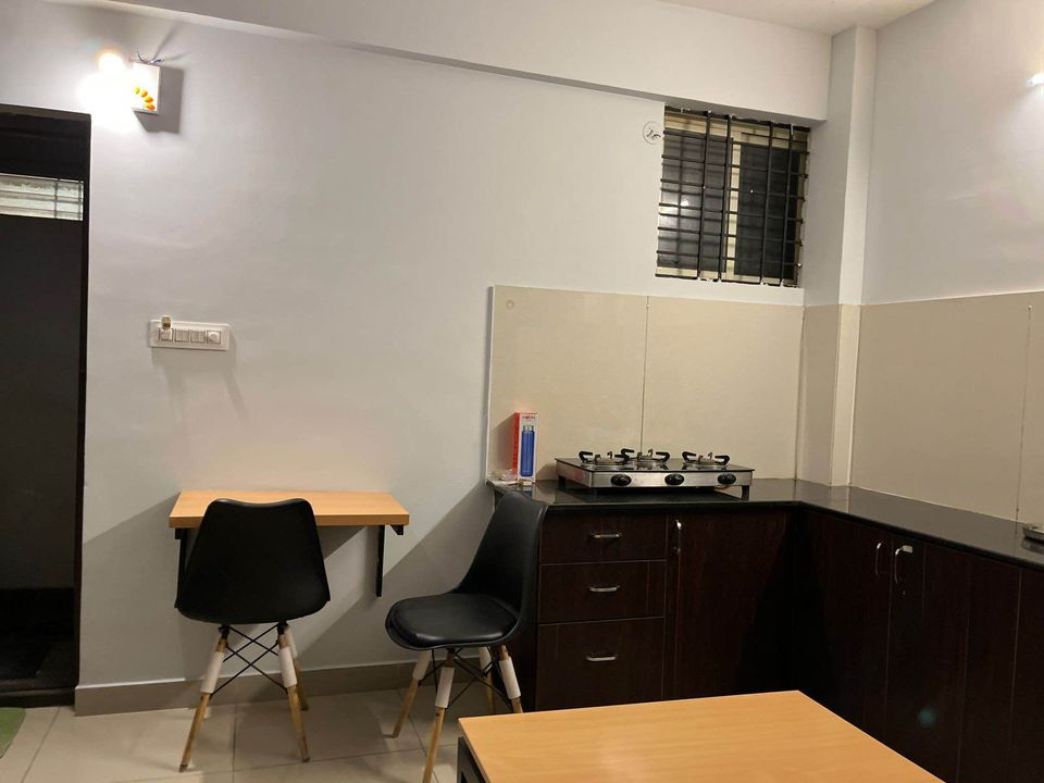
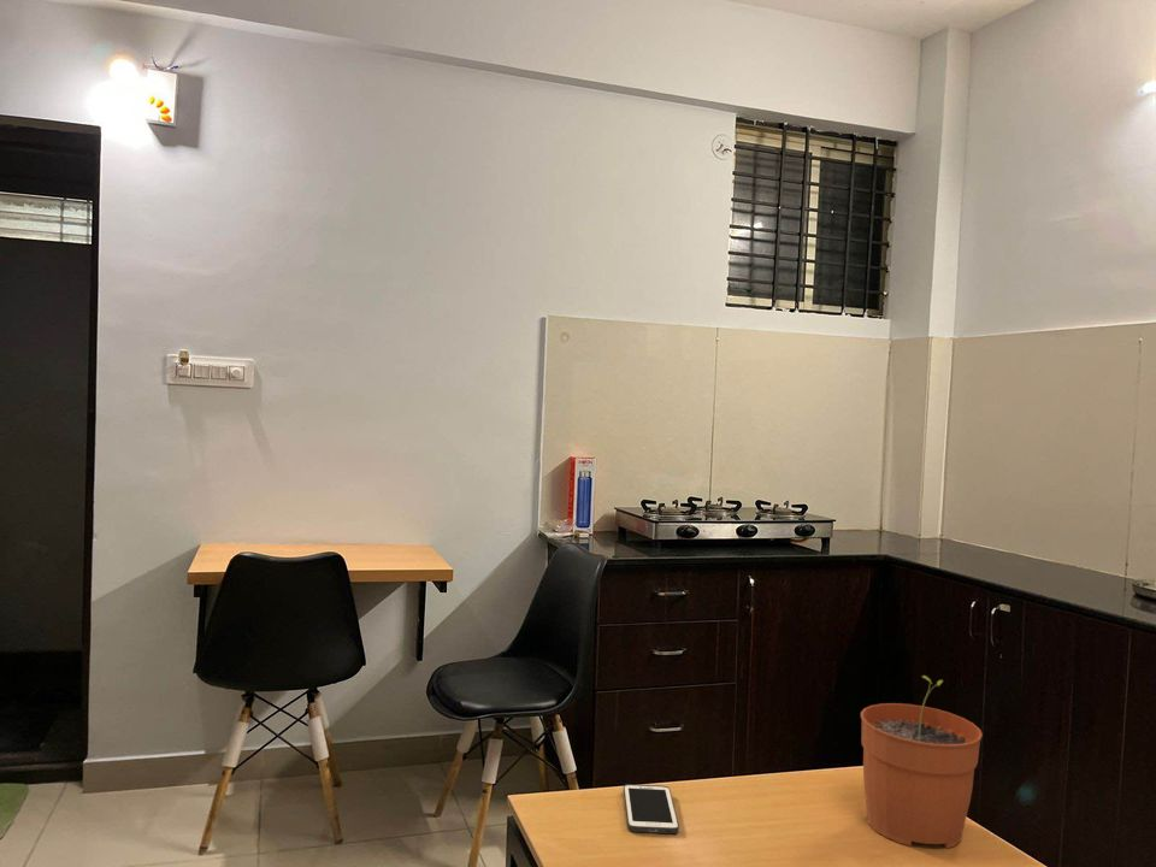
+ cell phone (649, 807)
+ plant pot (918, 748)
